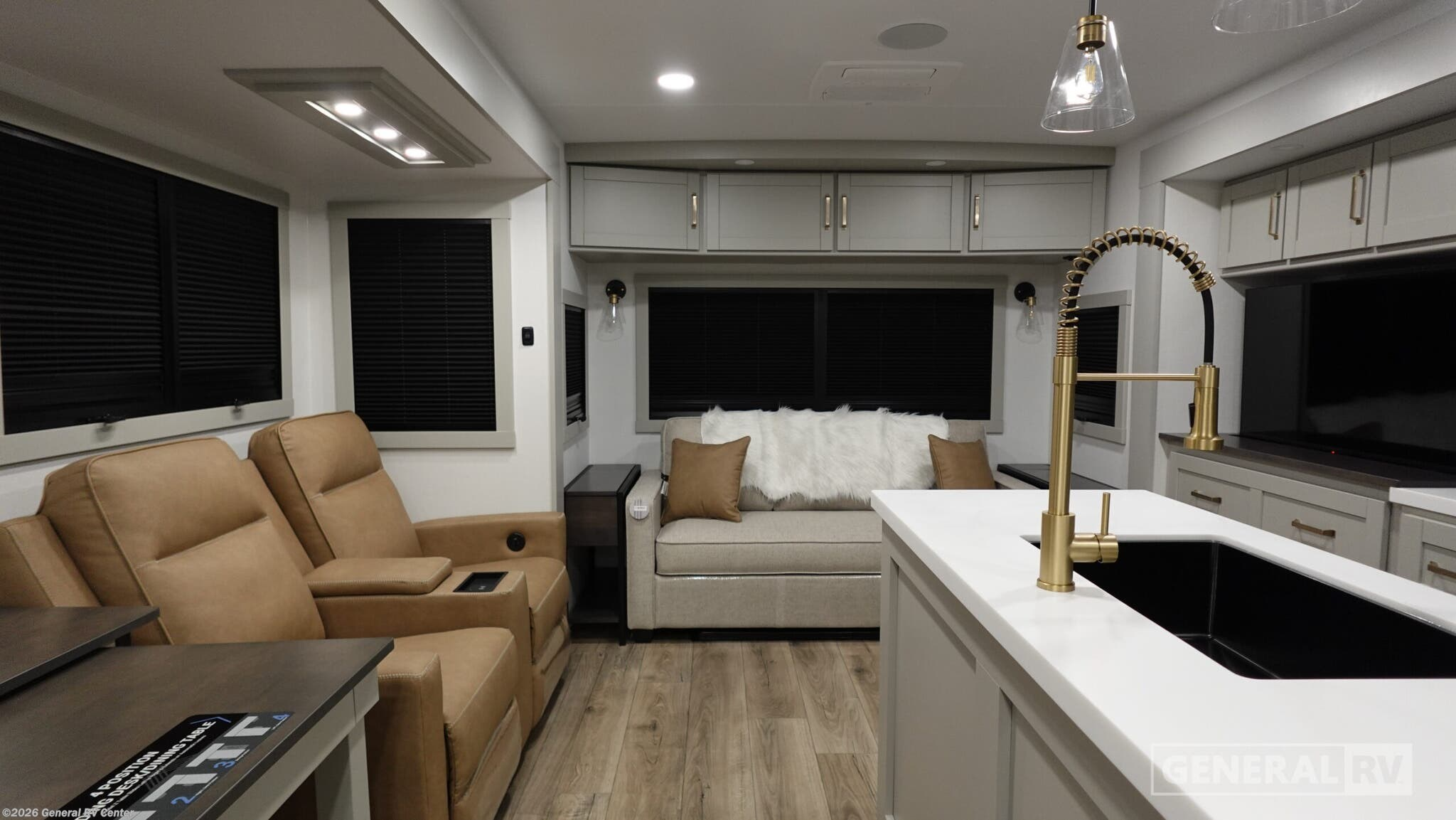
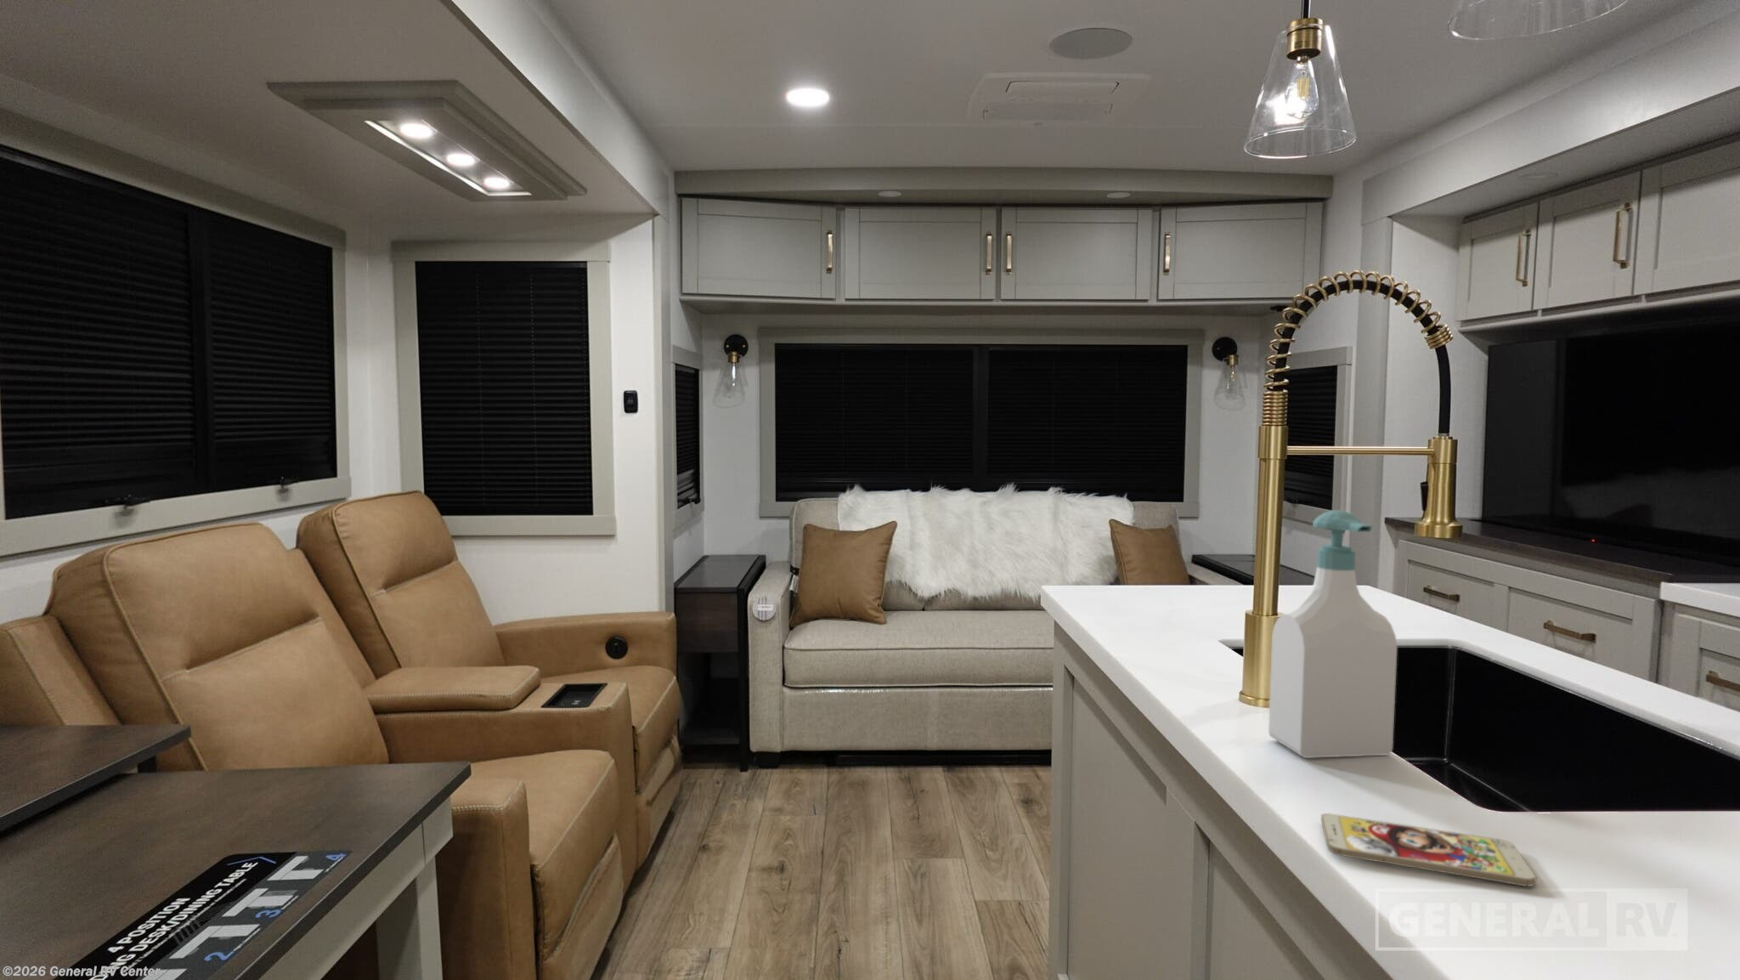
+ smartphone (1420, 846)
+ soap bottle (1338, 631)
